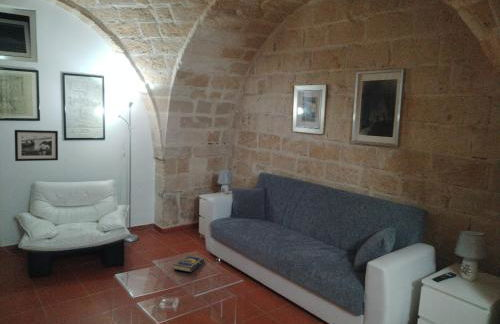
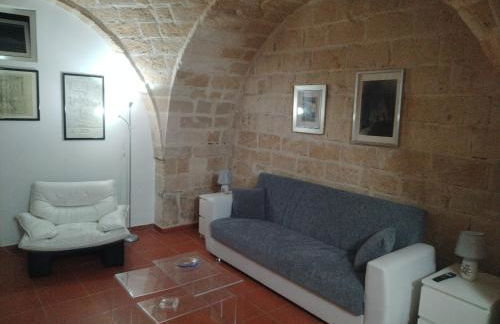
- book (189, 263)
- picture frame (36, 145)
